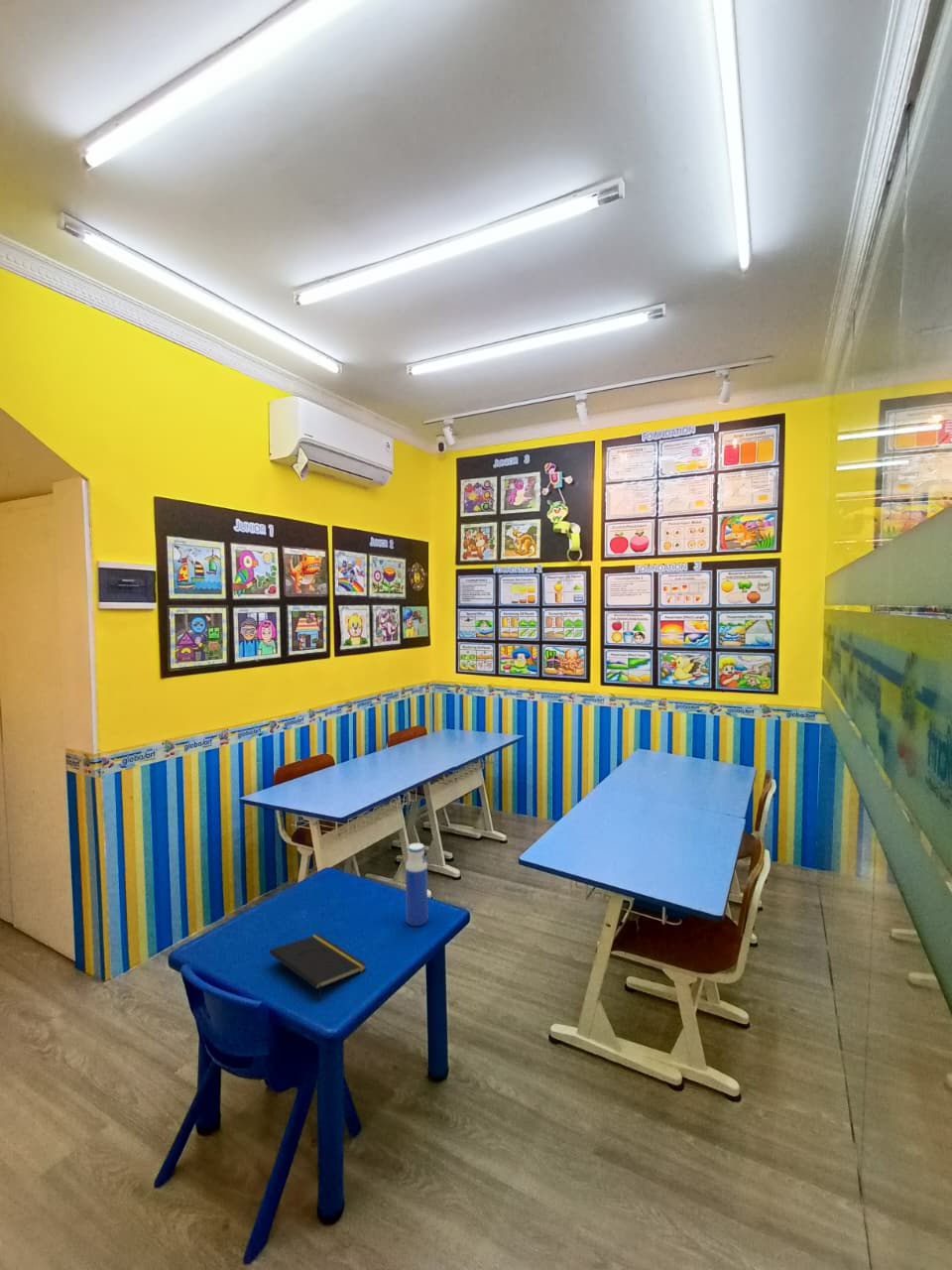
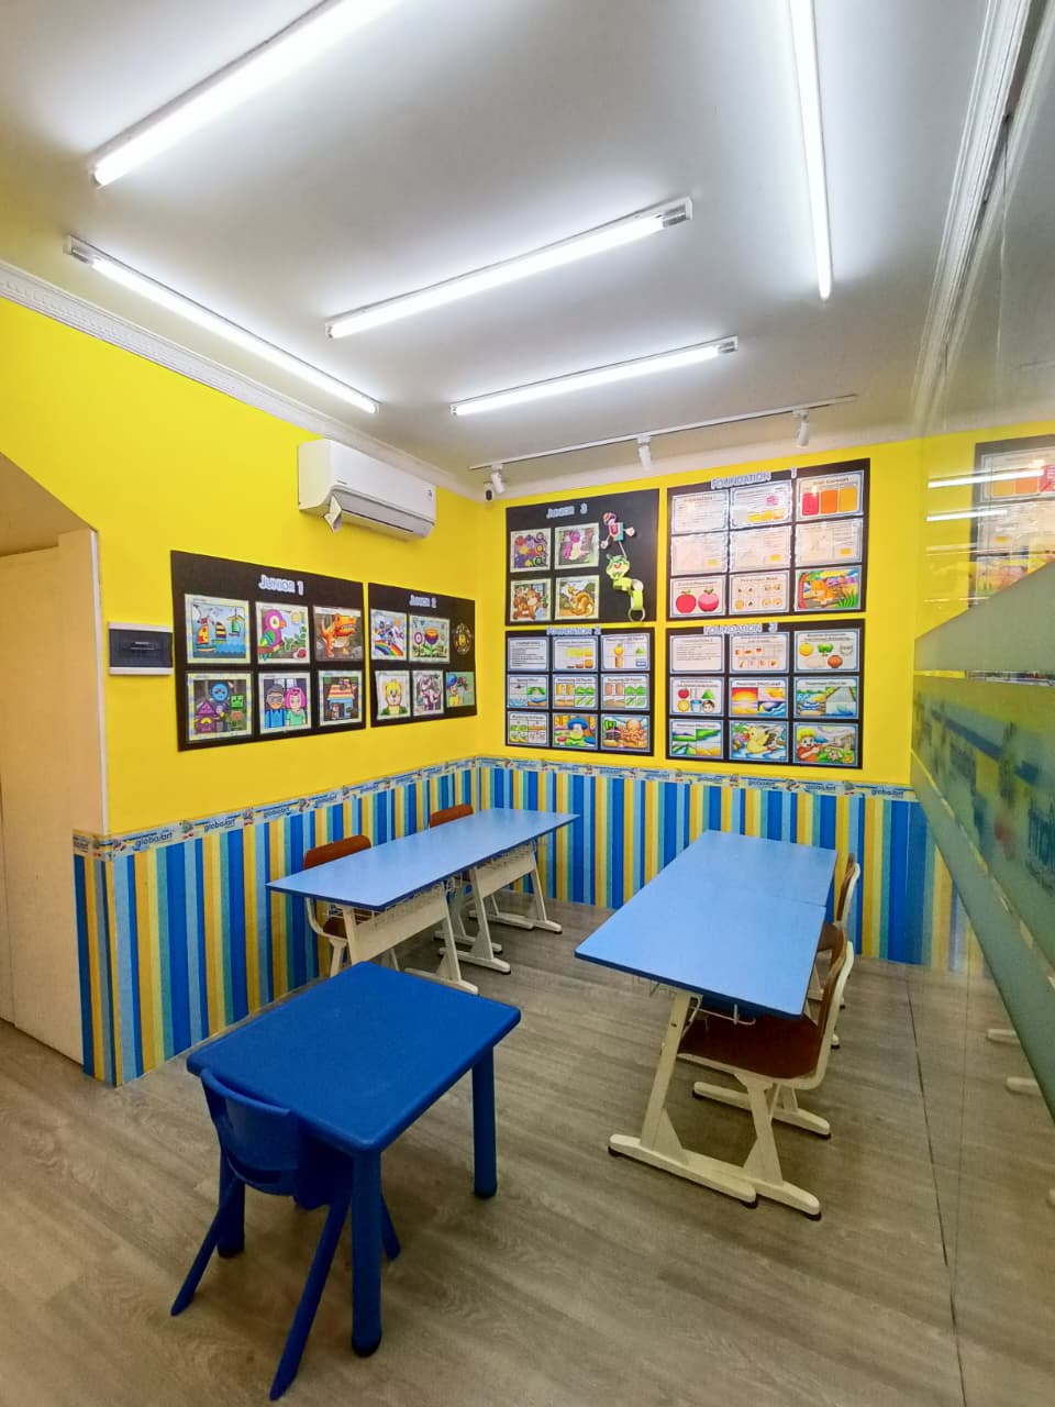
- notepad (317, 958)
- water bottle (416, 883)
